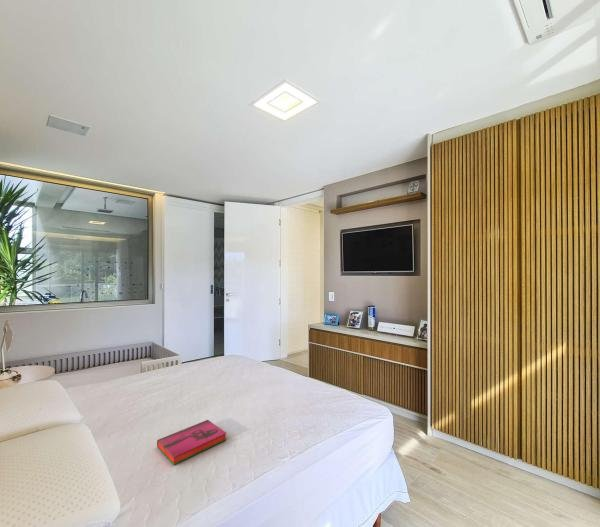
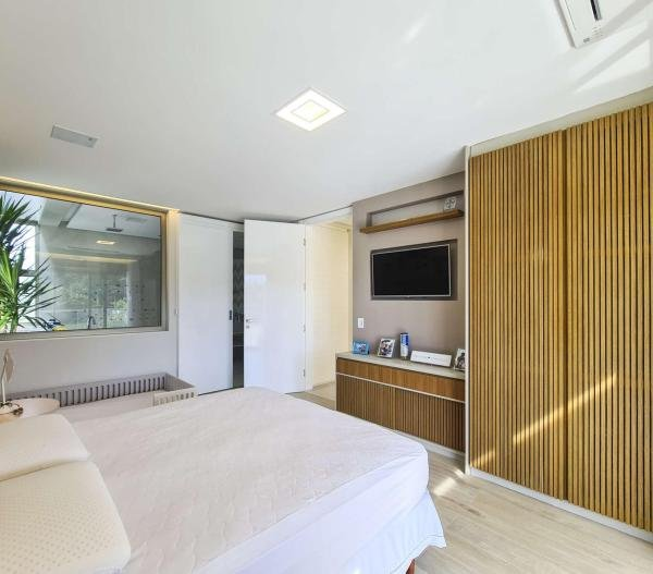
- hardback book (192, 439)
